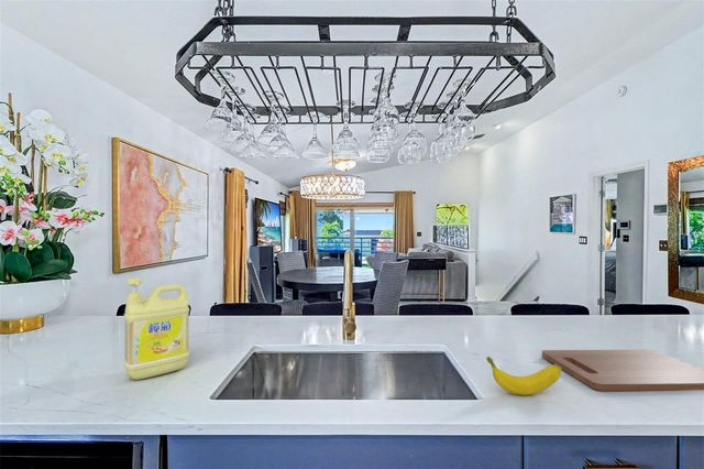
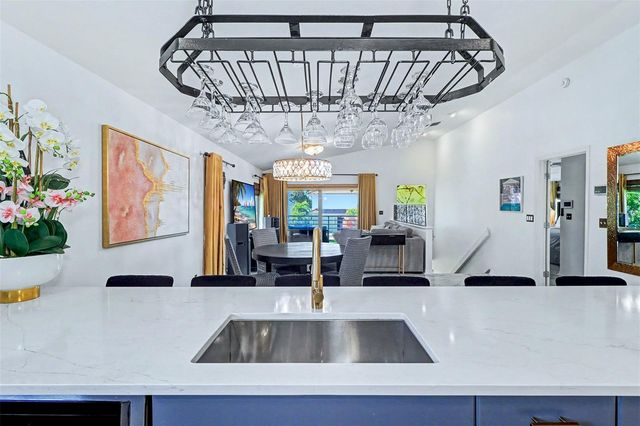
- banana (522, 377)
- cutting board (627, 367)
- detergent (157, 325)
